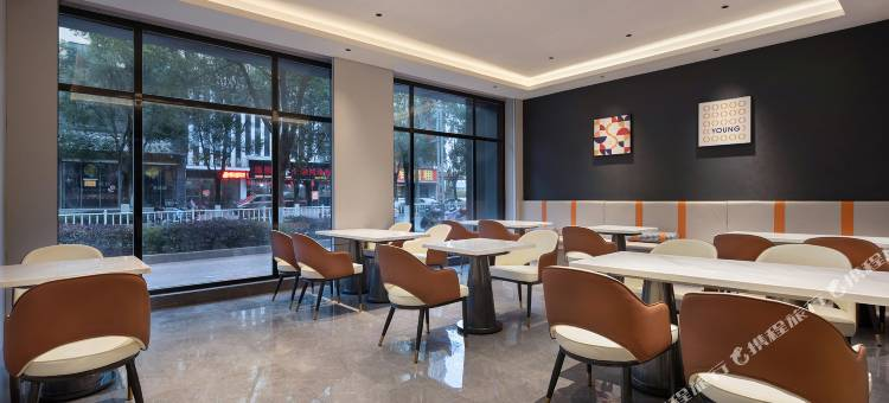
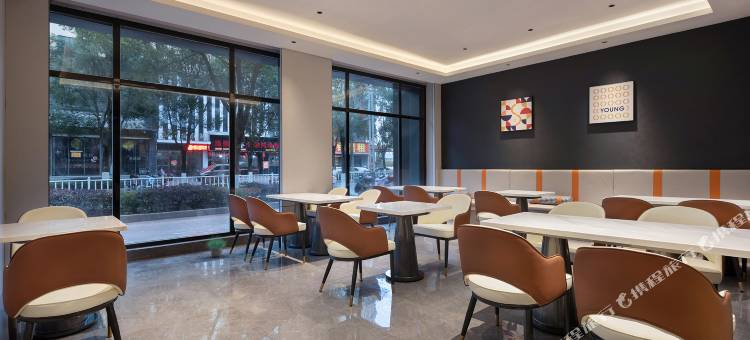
+ potted plant (216, 244)
